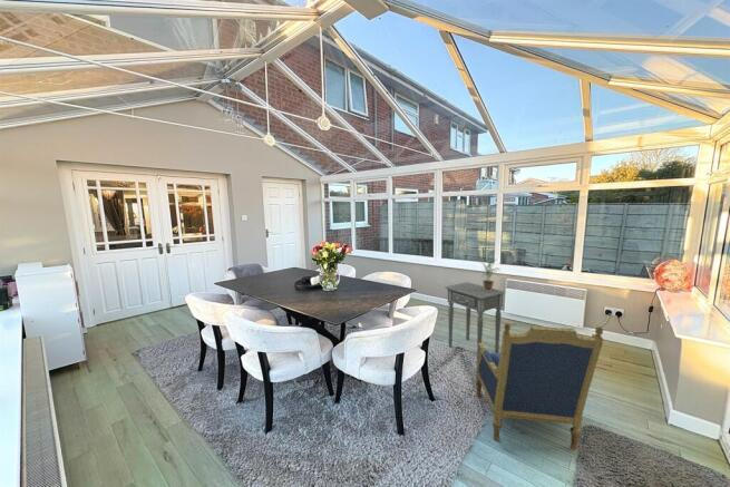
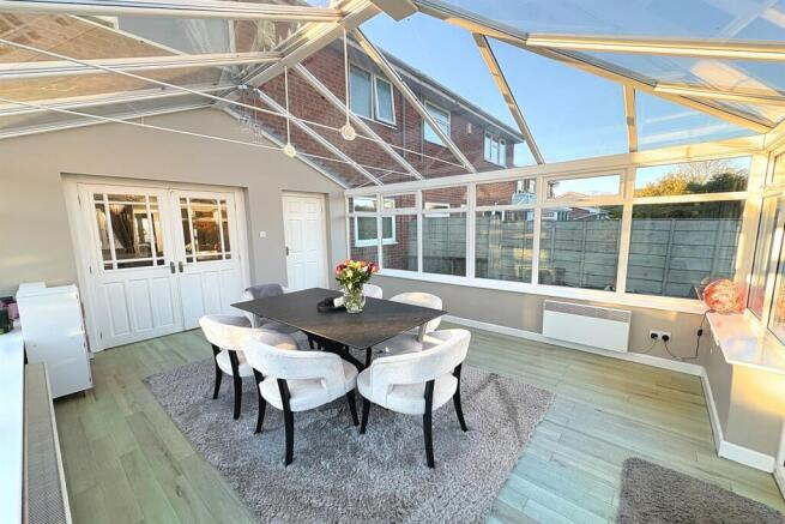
- armchair (528, 360)
- potted plant (486, 272)
- side table (469, 320)
